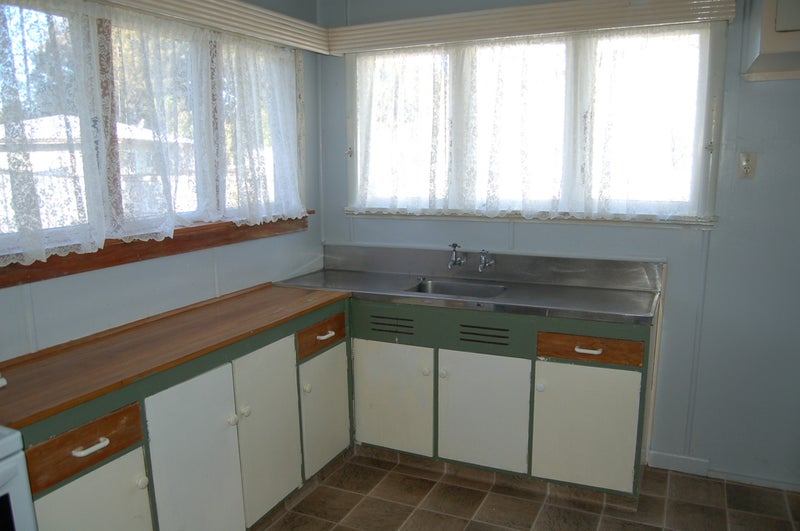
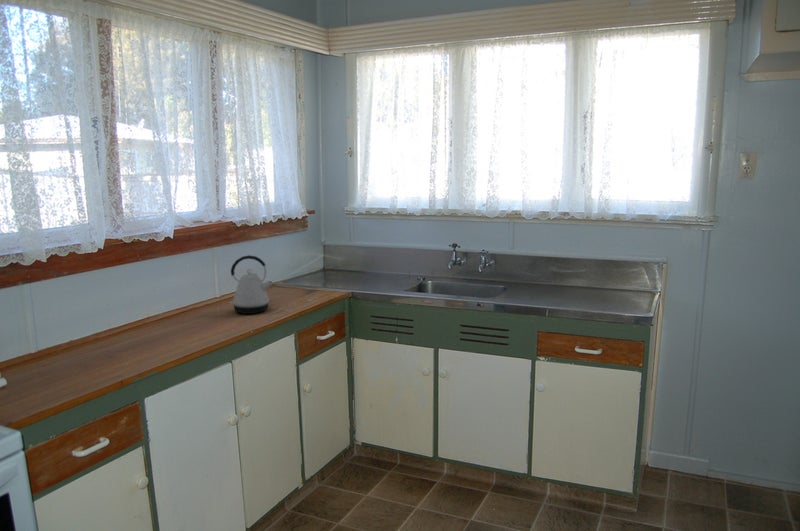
+ kettle (251, 283)
